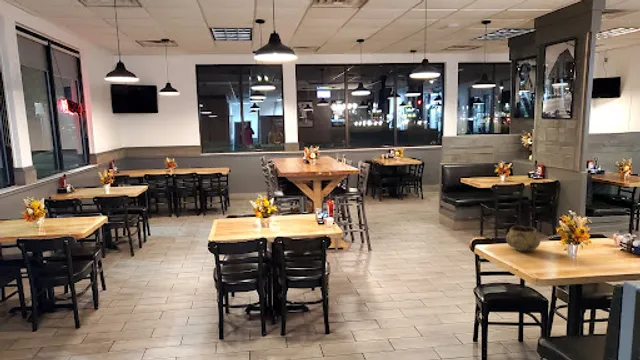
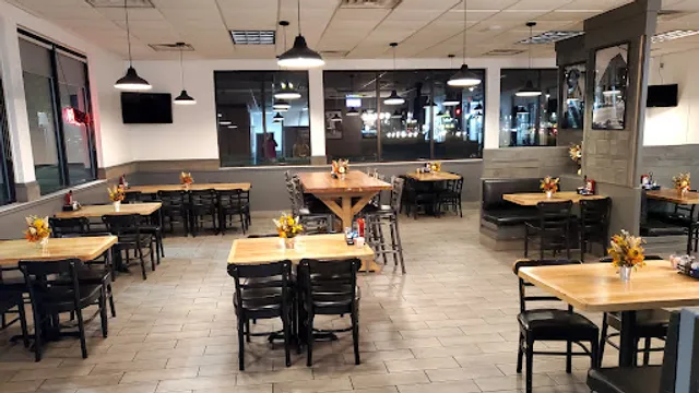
- decorative bowl (522, 239)
